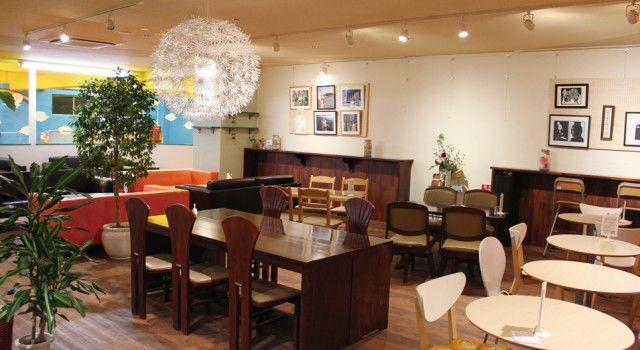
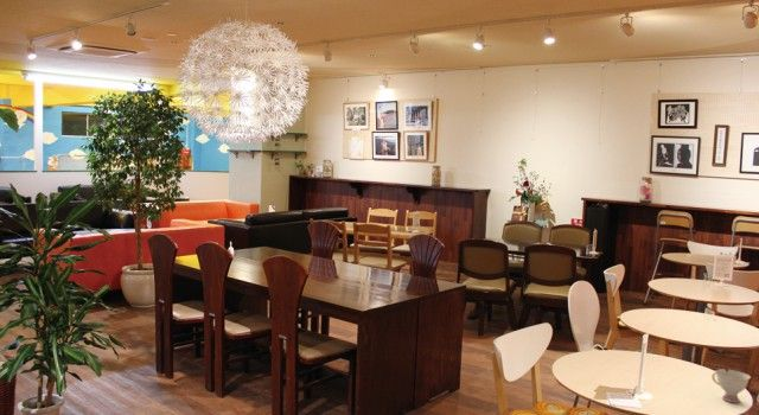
+ teacup (729, 385)
